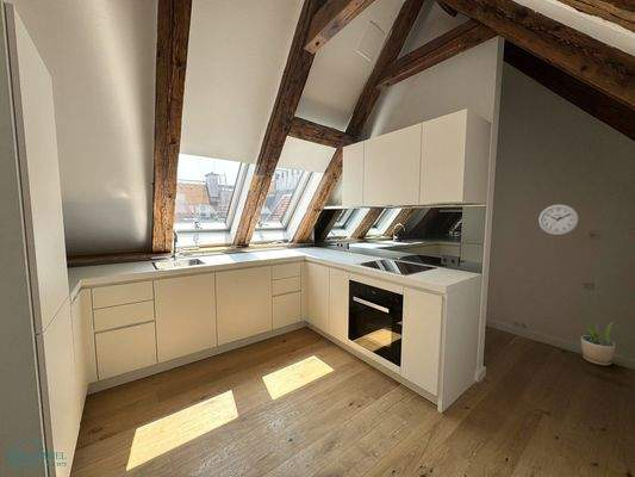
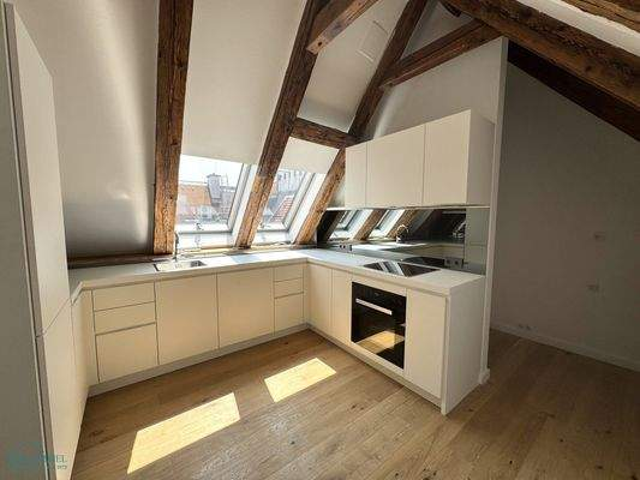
- potted plant (597, 339)
- wall clock (558, 219)
